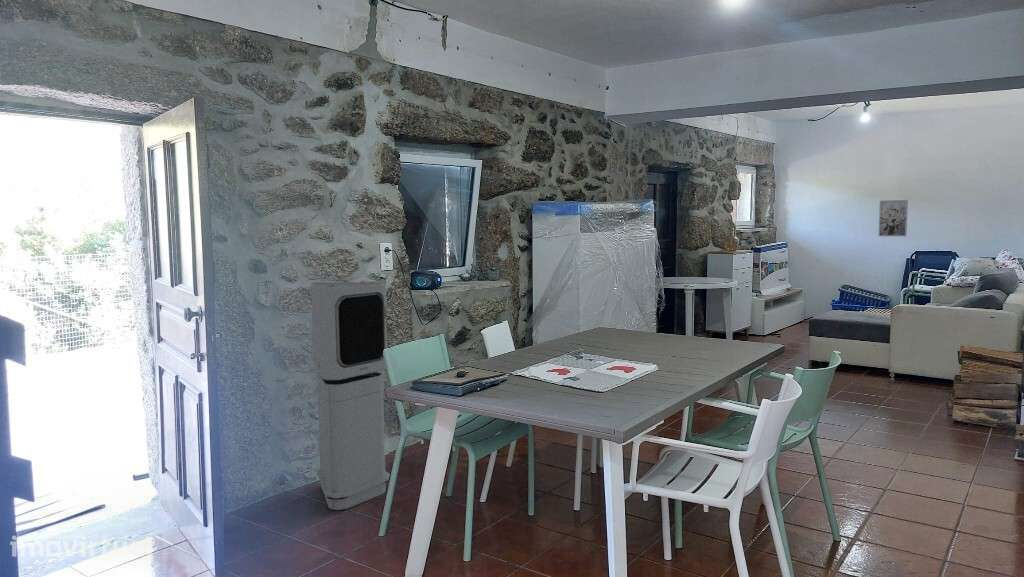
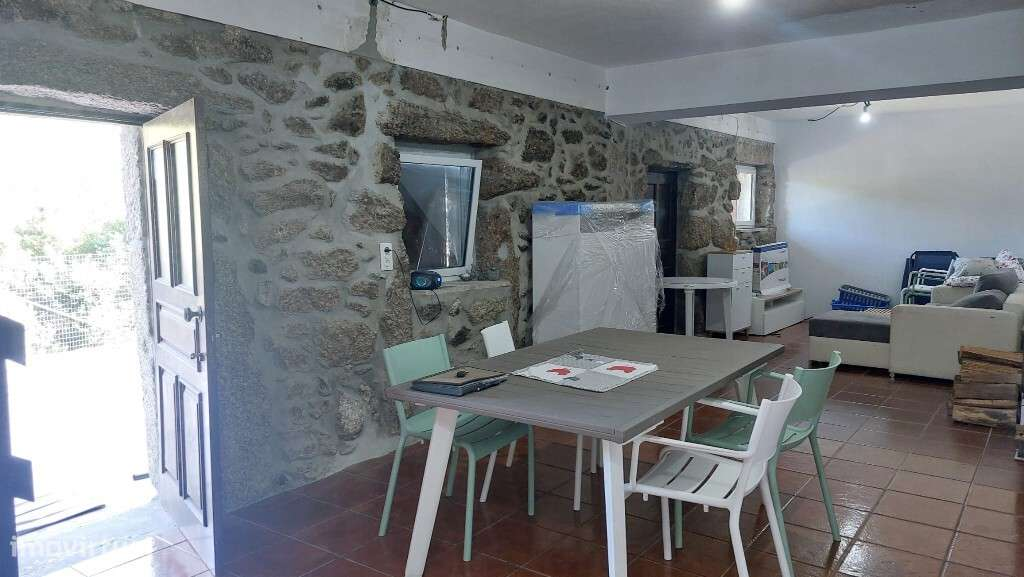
- wall art (893, 218)
- air purifier (340, 390)
